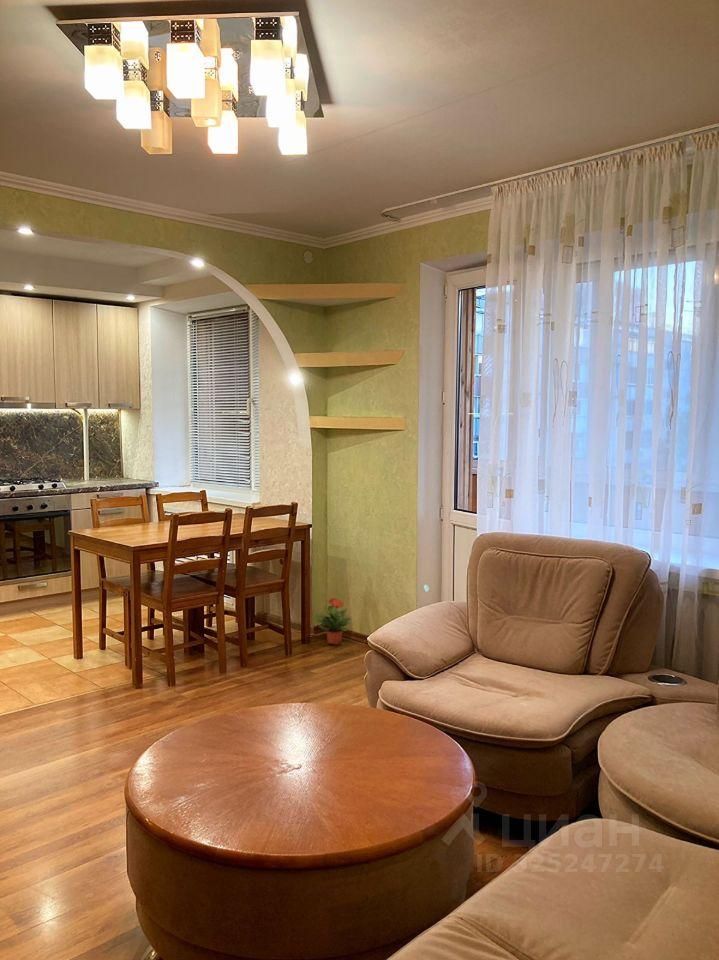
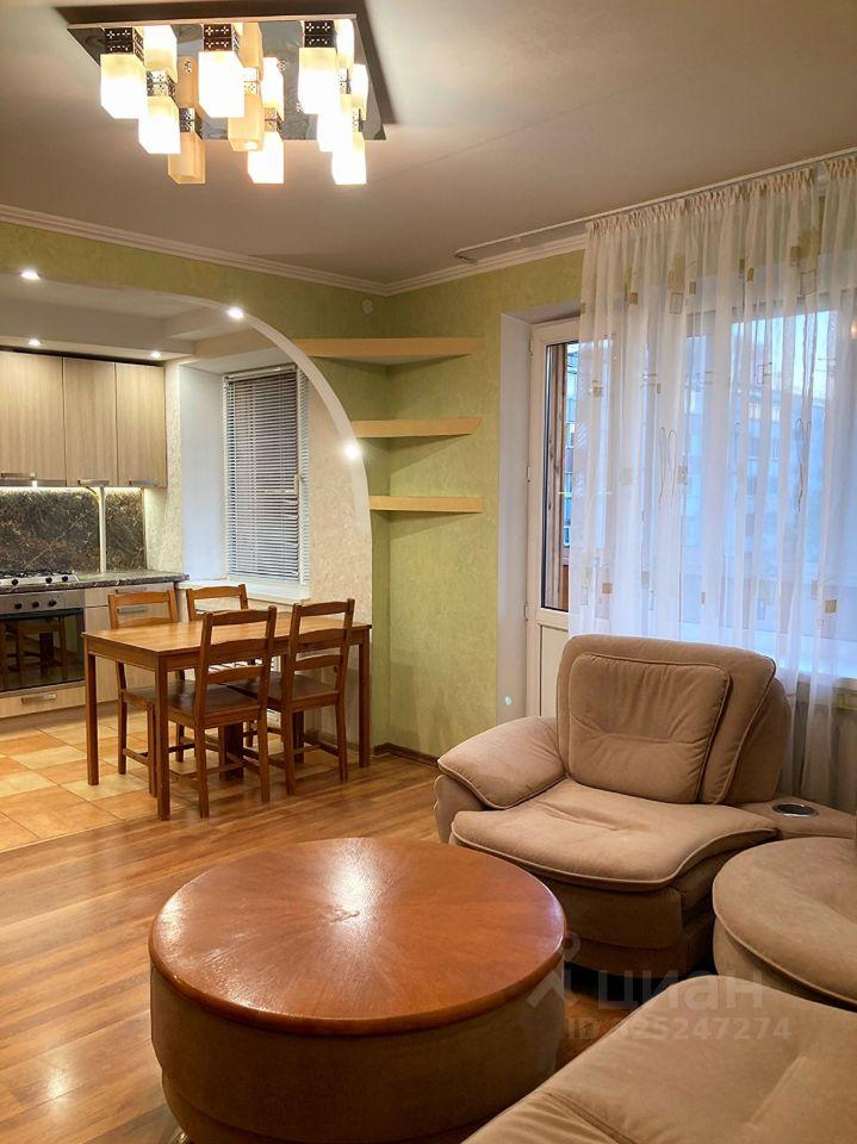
- potted plant (335, 620)
